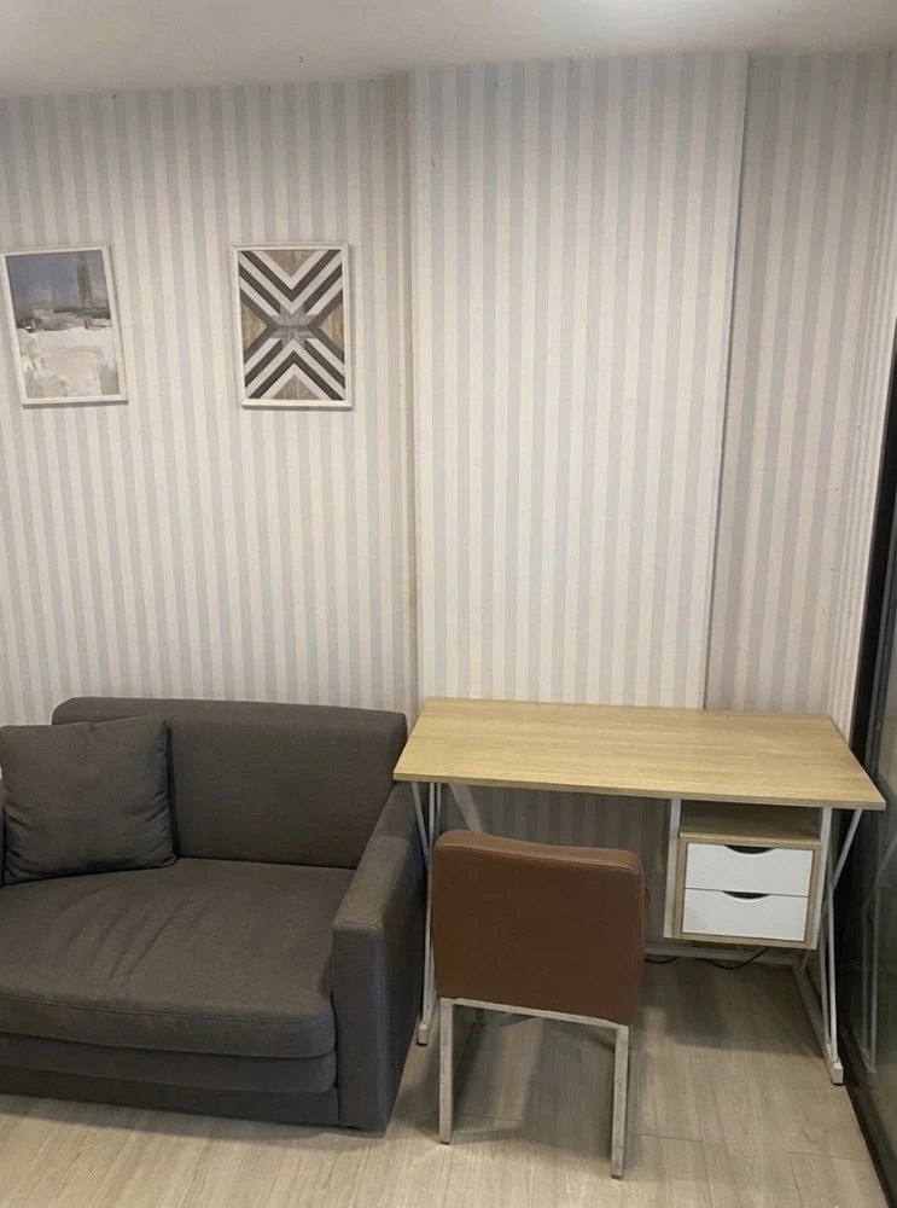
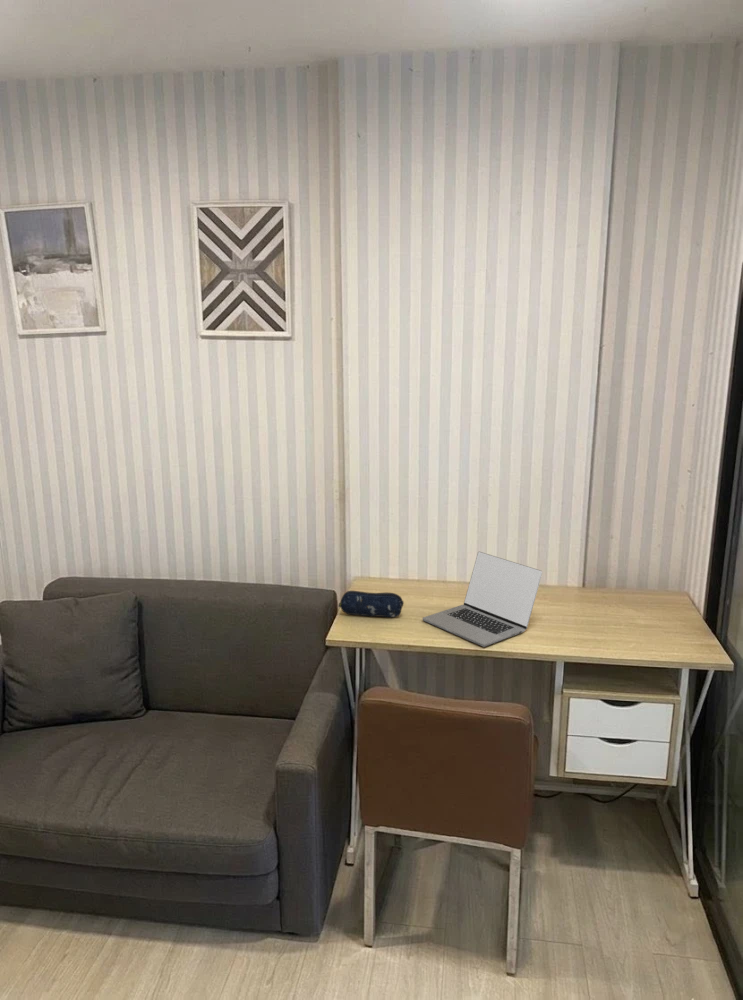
+ pencil case (371, 604)
+ laptop (481, 596)
